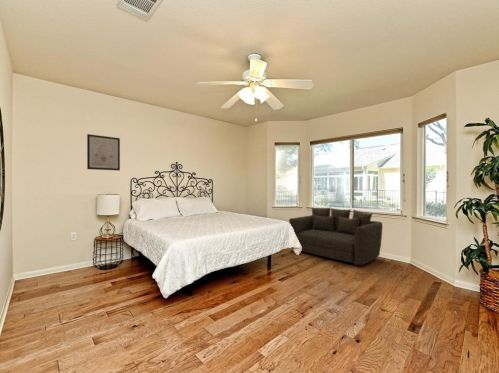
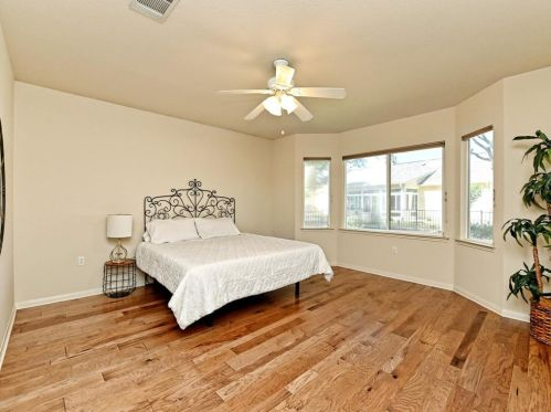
- loveseat (333, 231)
- wall art (104, 153)
